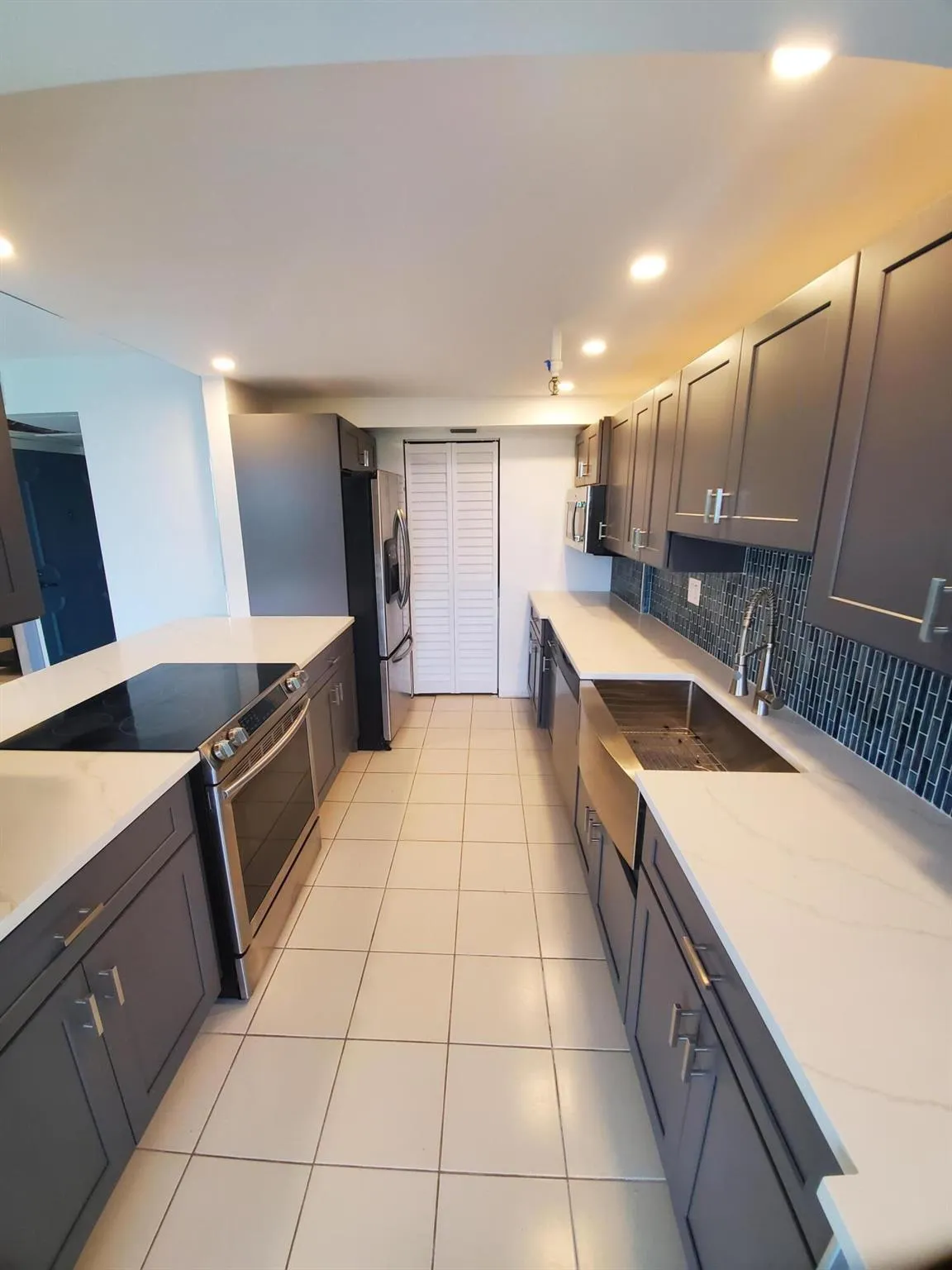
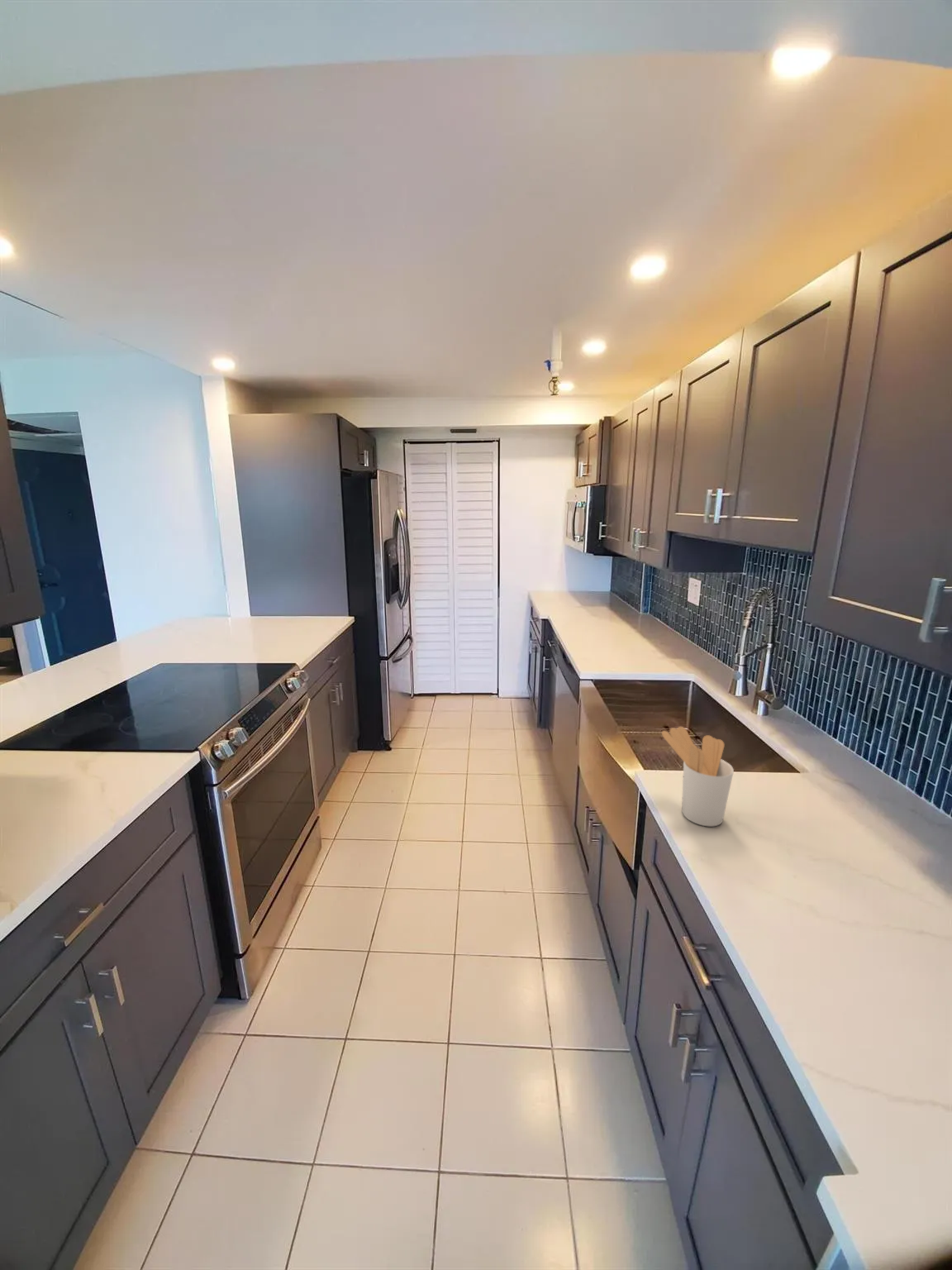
+ utensil holder (694, 773)
